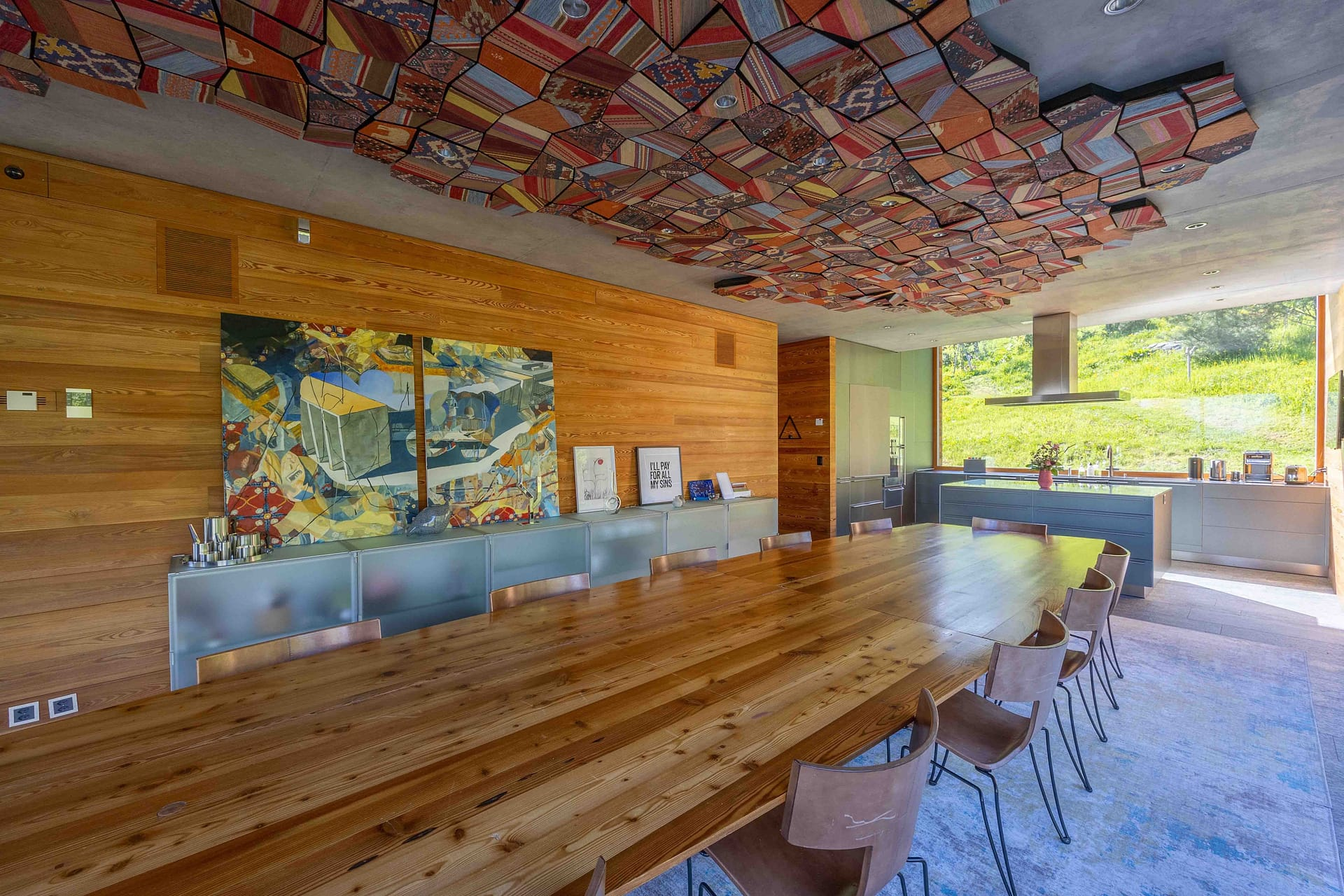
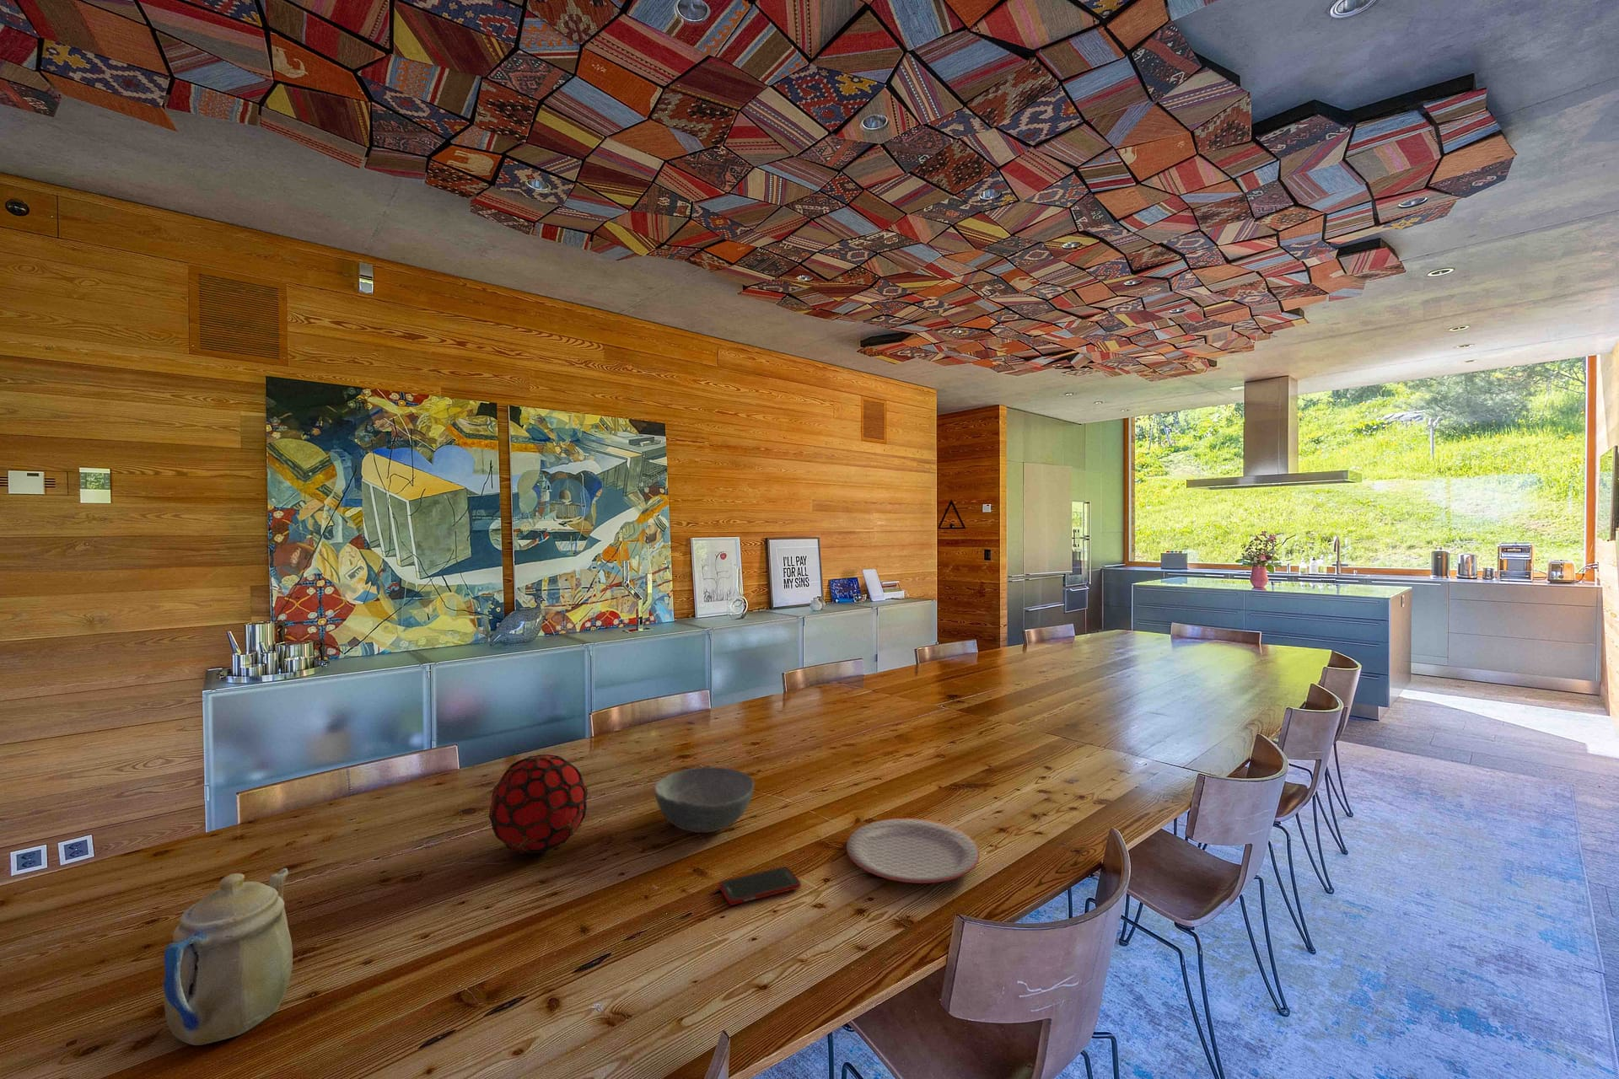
+ teapot (231, 947)
+ bowl (705, 803)
+ plate (912, 851)
+ decorative orb (538, 802)
+ cell phone (760, 885)
